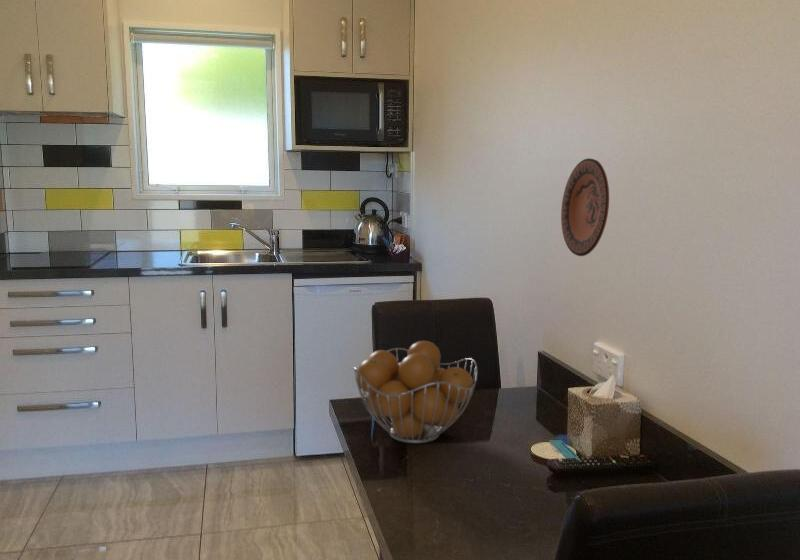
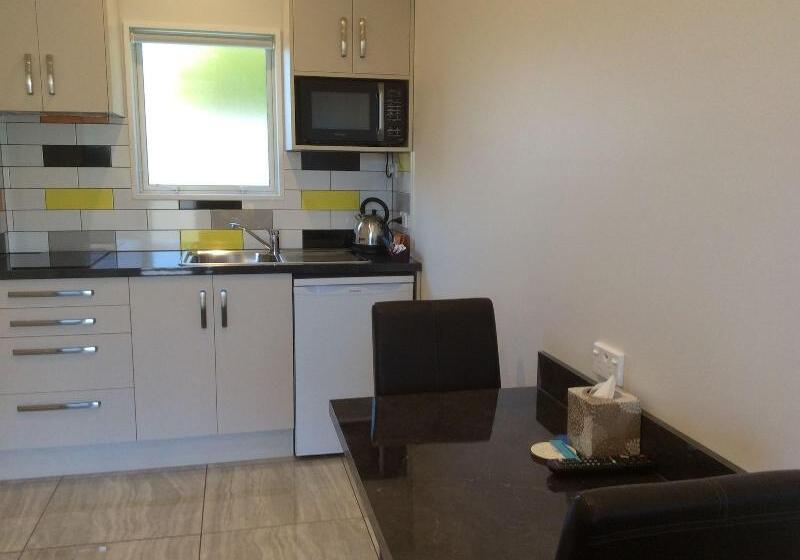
- fruit basket (415, 390)
- decorative plate (585, 207)
